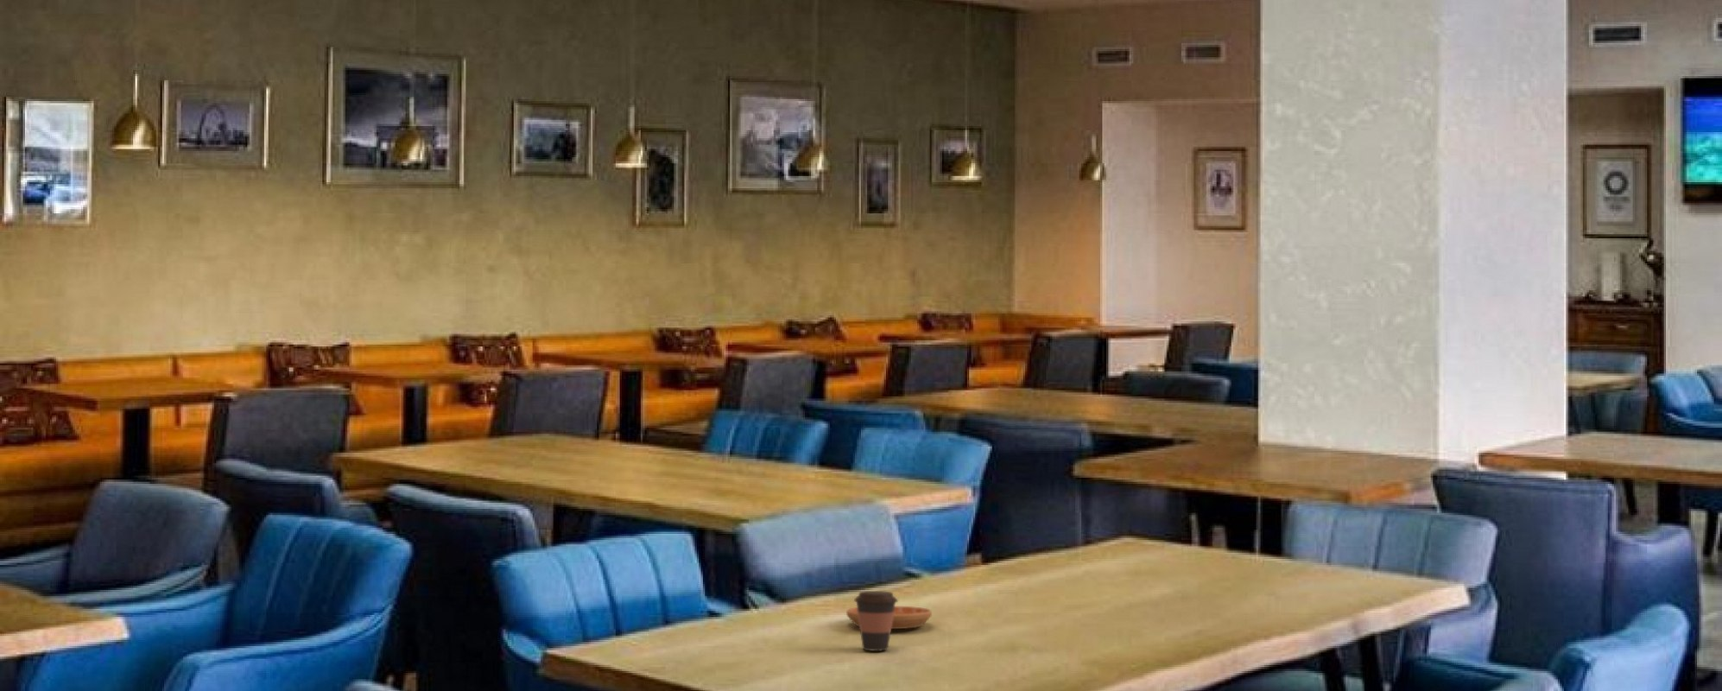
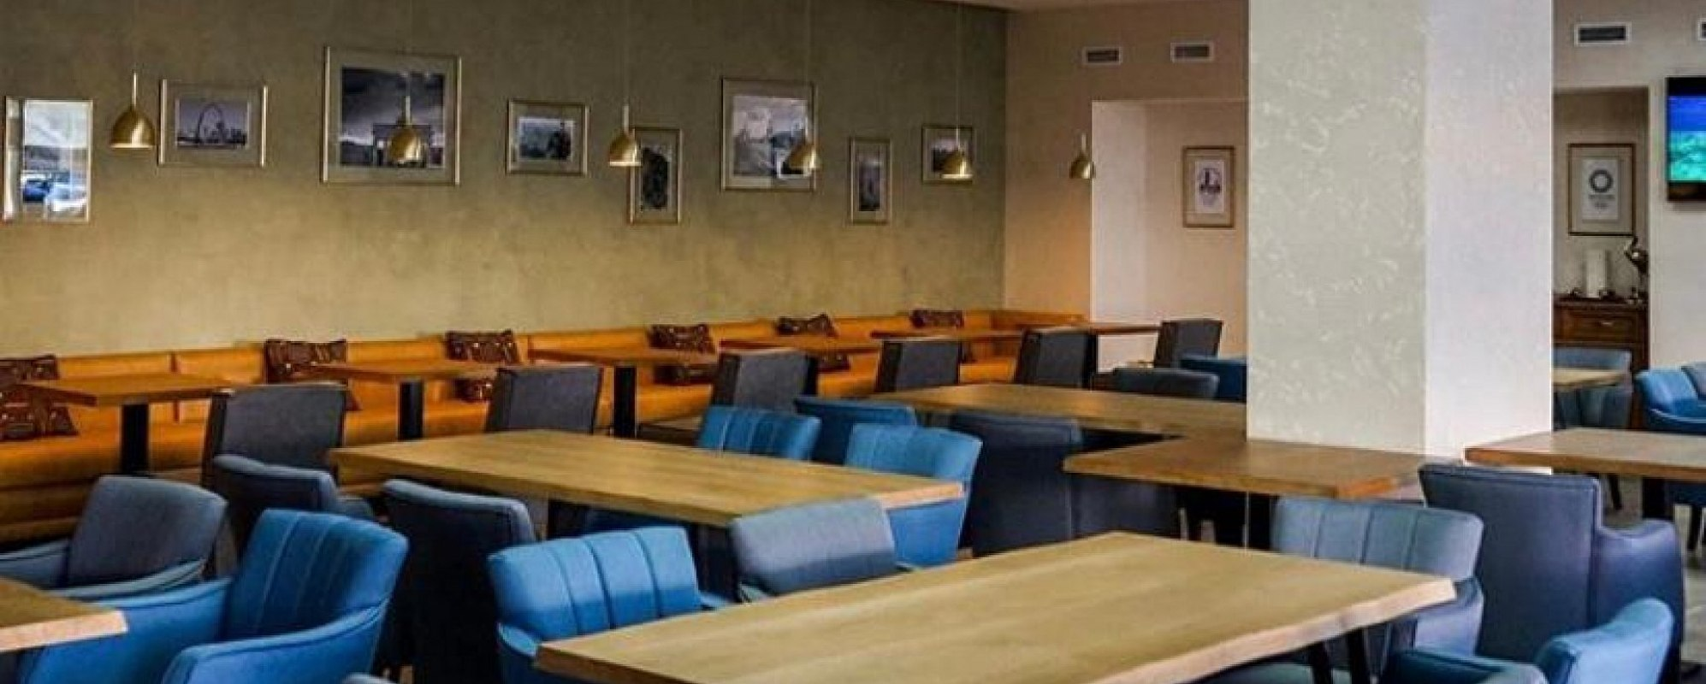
- coffee cup (875, 621)
- saucer (893, 617)
